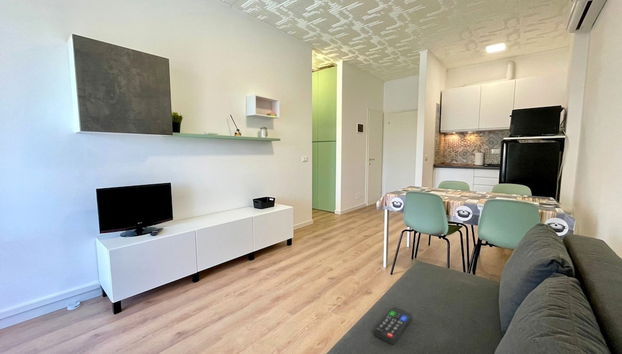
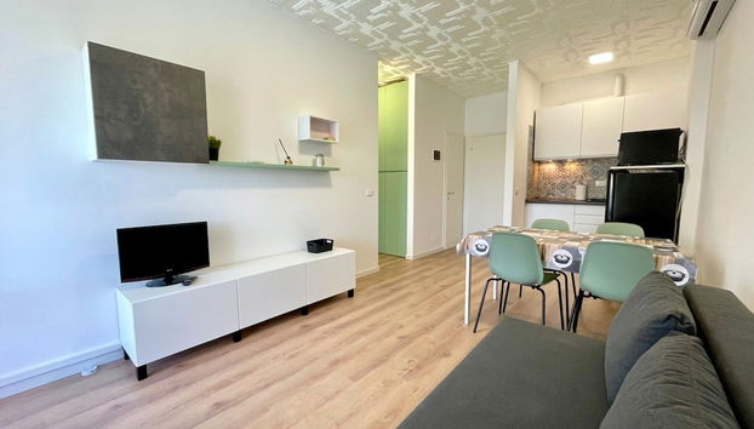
- remote control (393, 323)
